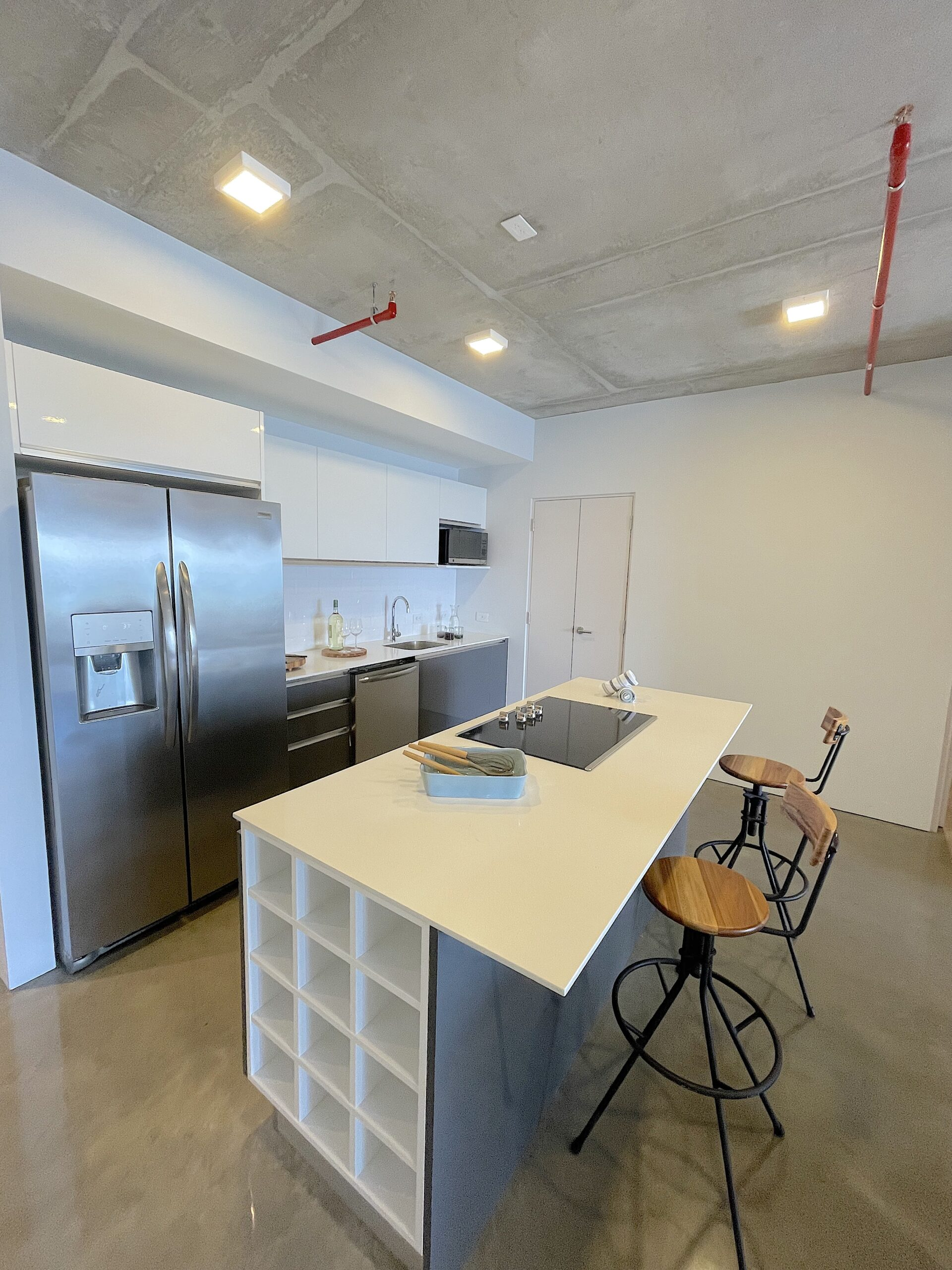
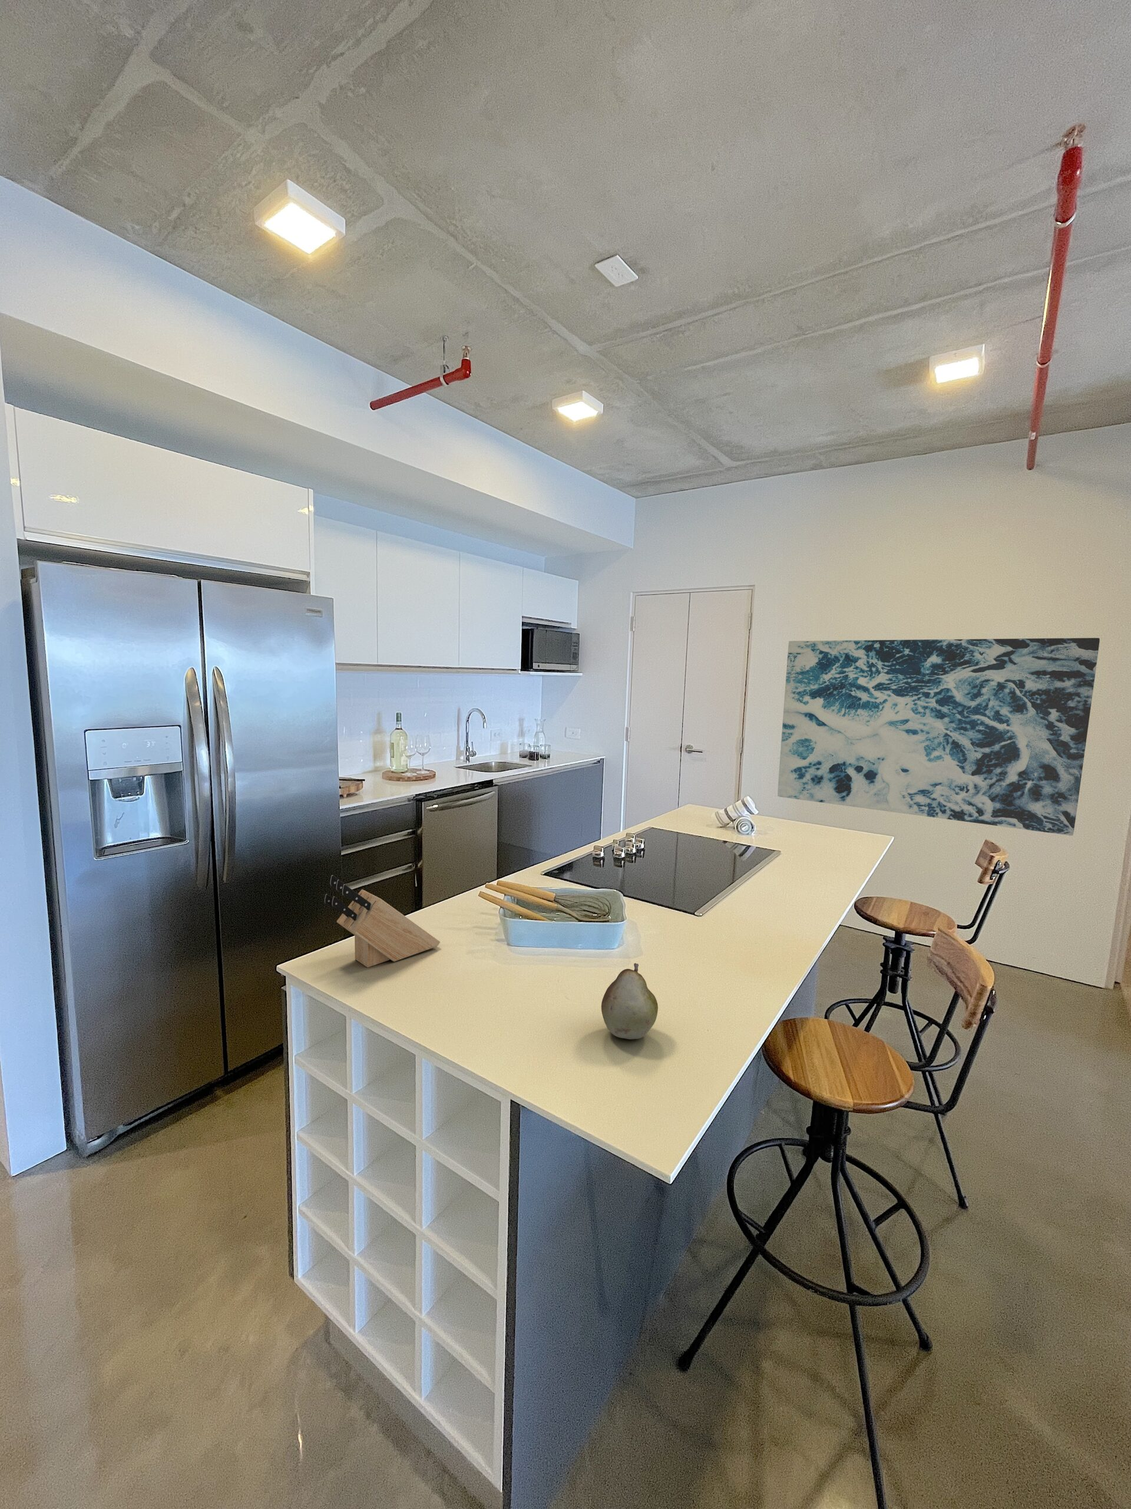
+ wall art (917, 728)
+ knife block (383, 913)
+ fruit (631, 1002)
